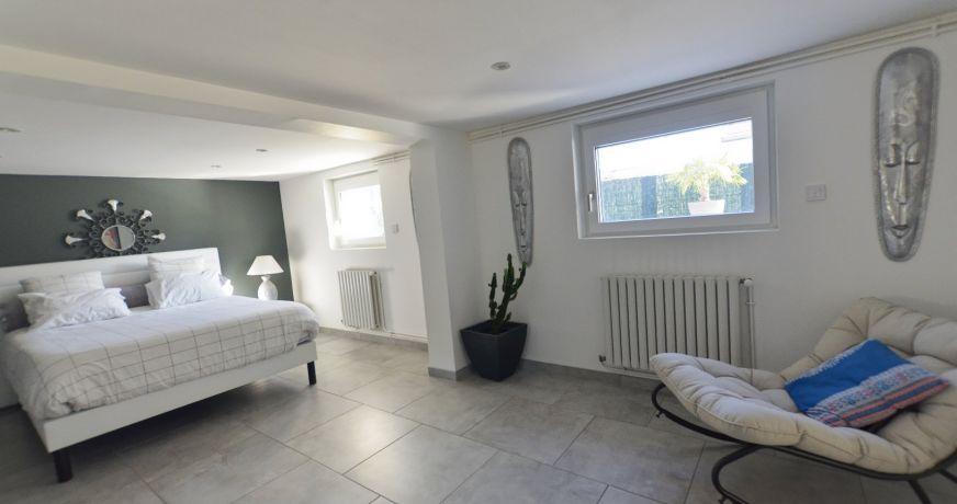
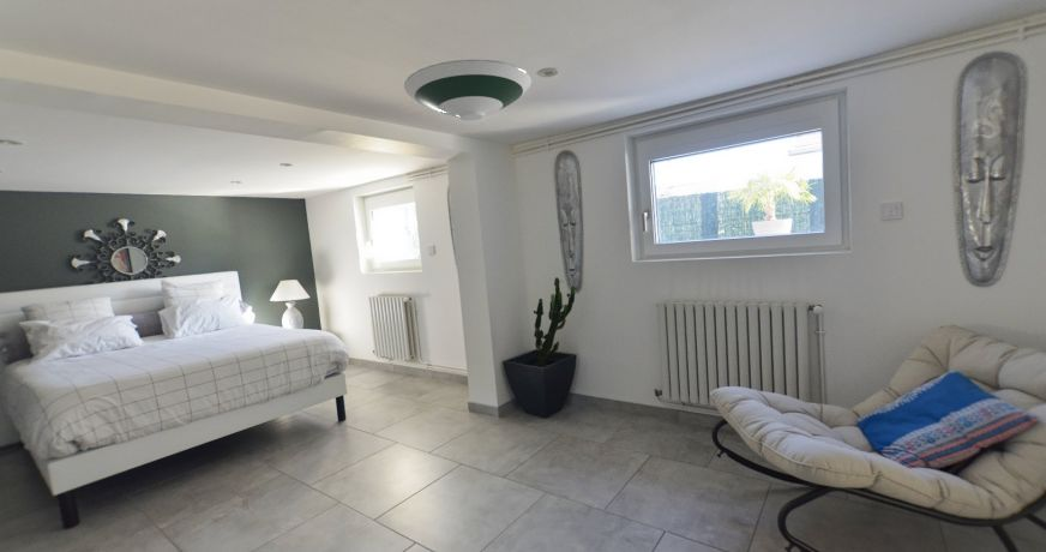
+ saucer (470, 102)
